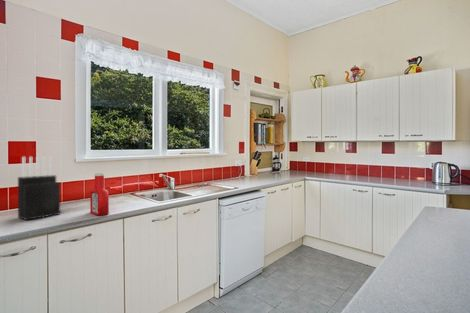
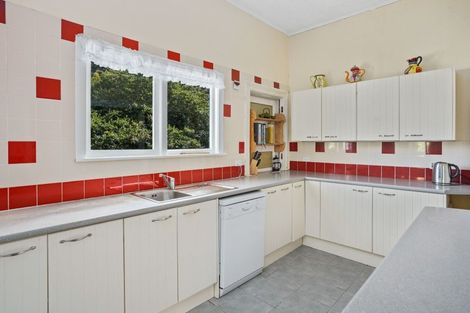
- knife block (40, 186)
- soap bottle (99, 193)
